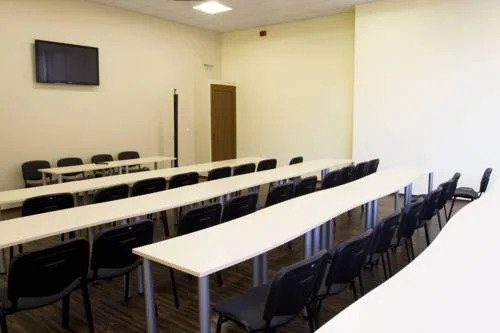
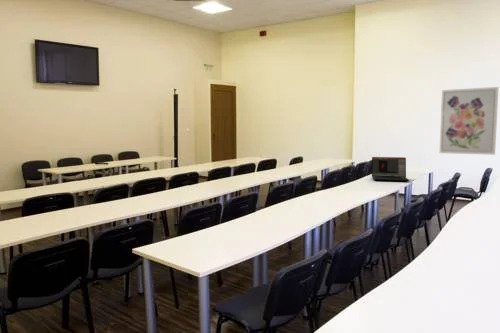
+ wall art (467, 121)
+ laptop (389, 168)
